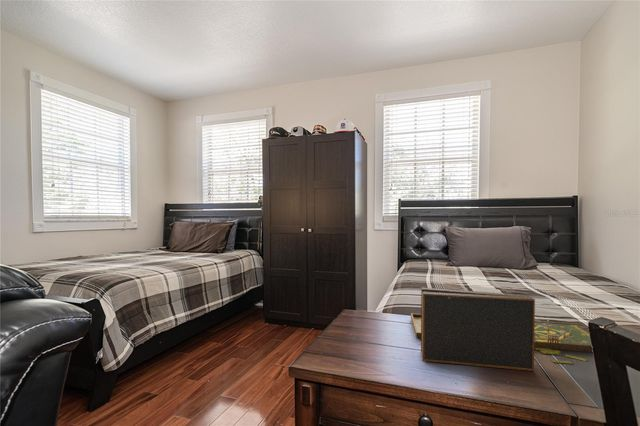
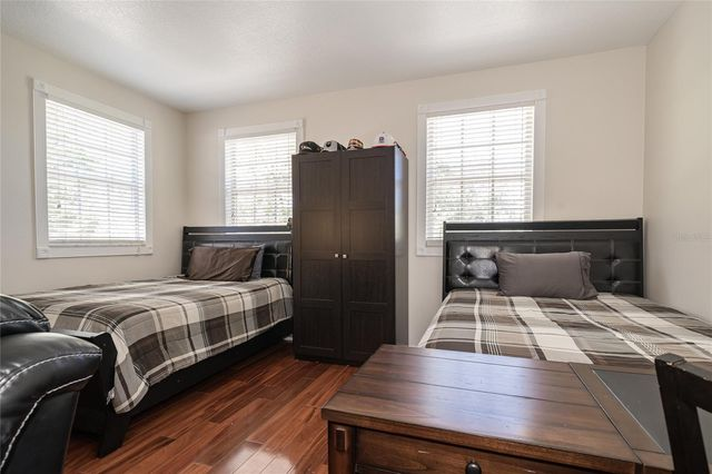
- board game (502, 308)
